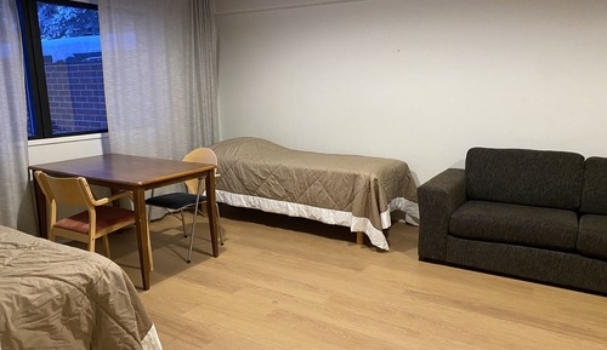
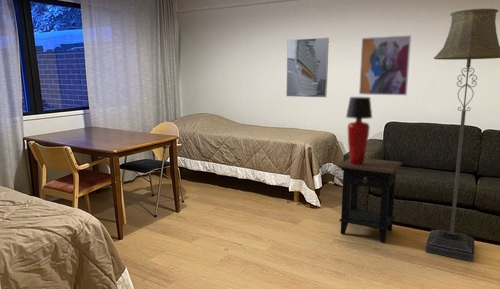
+ side table (357, 197)
+ table lamp (358, 130)
+ floor lamp (461, 137)
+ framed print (306, 68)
+ wall art (384, 66)
